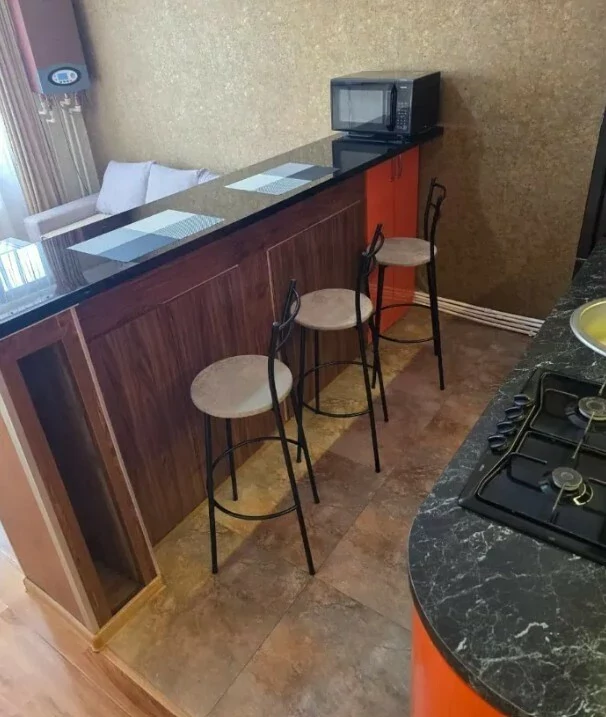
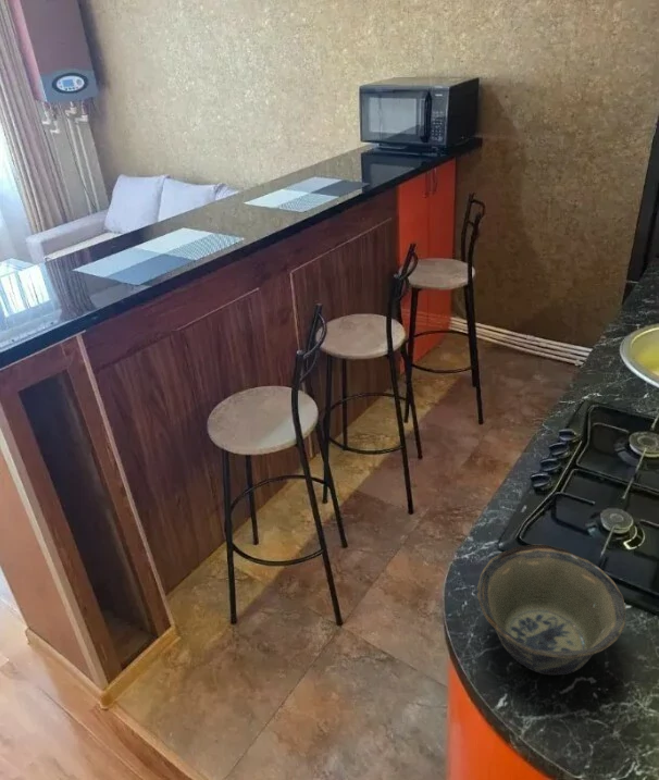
+ bowl (546, 620)
